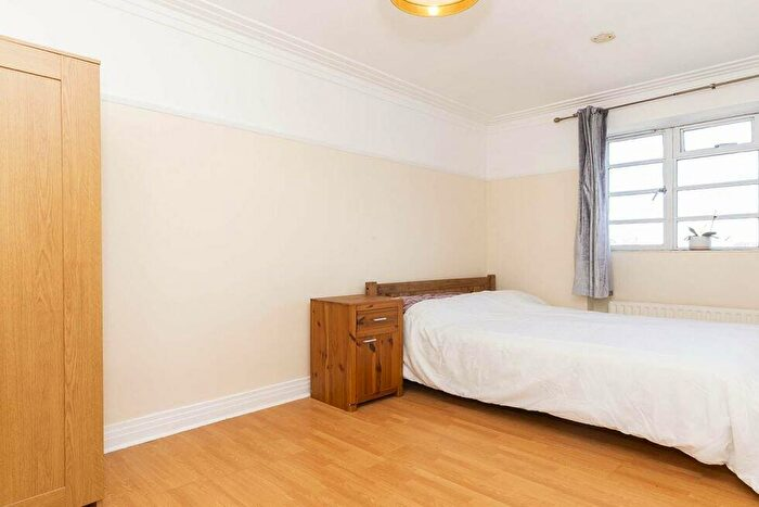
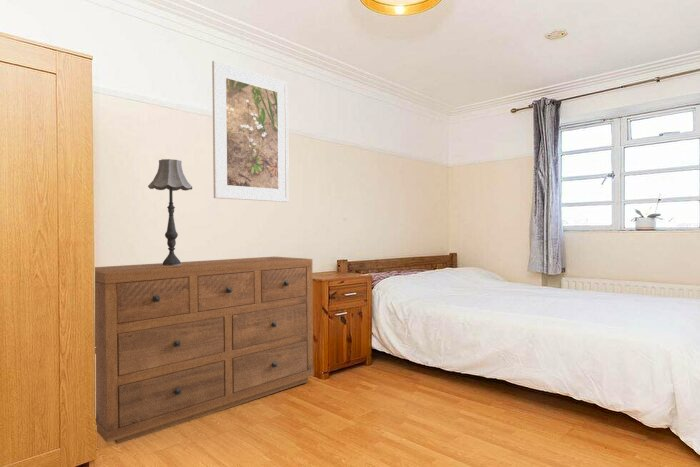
+ dresser (211, 331)
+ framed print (253, 136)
+ table lamp (171, 212)
